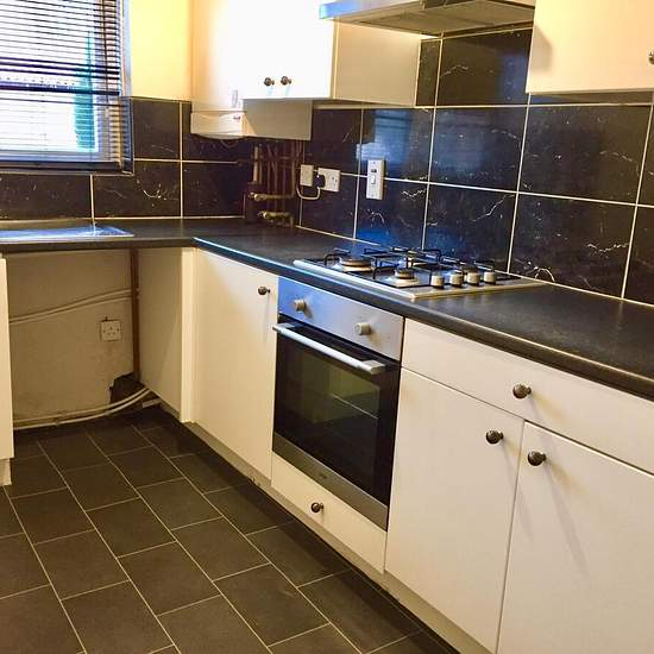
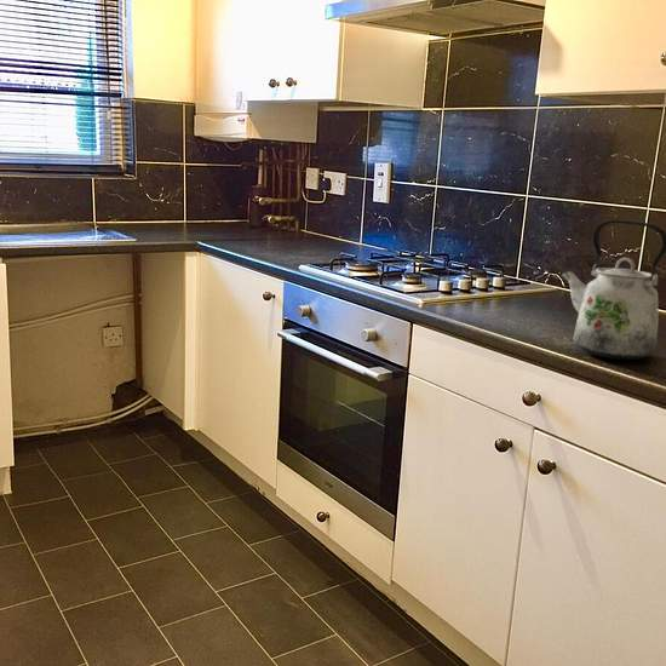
+ kettle (608, 286)
